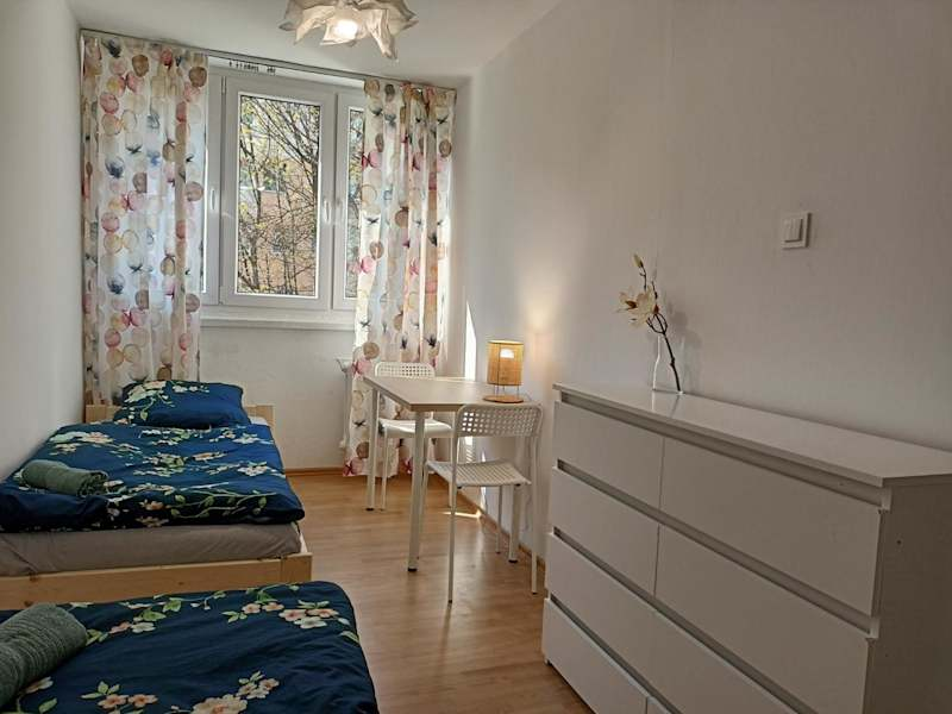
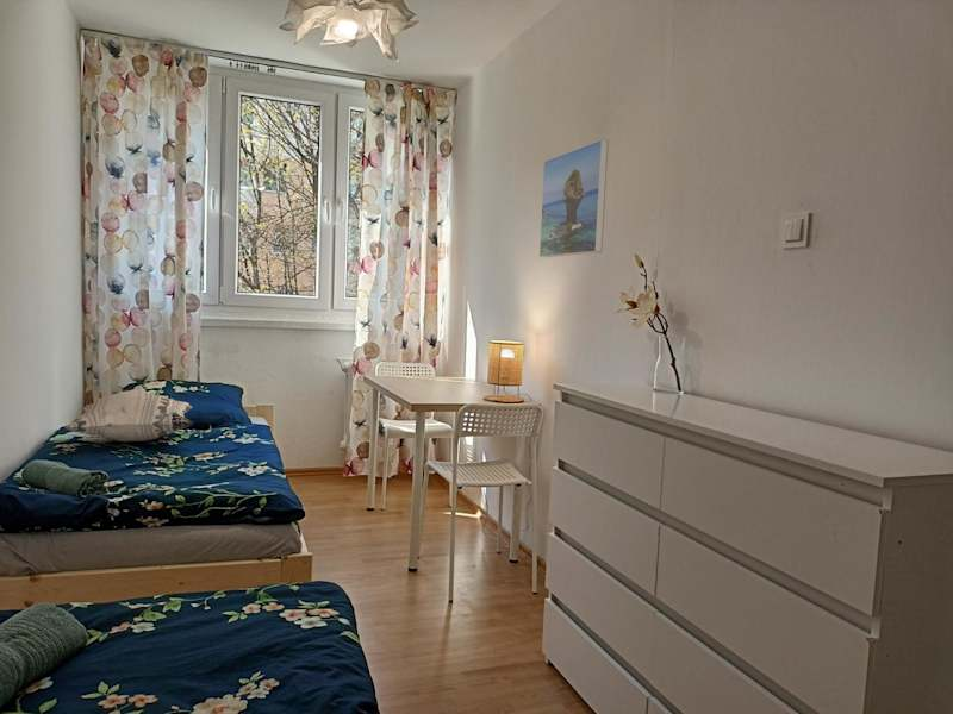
+ decorative pillow (135, 415)
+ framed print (571, 202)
